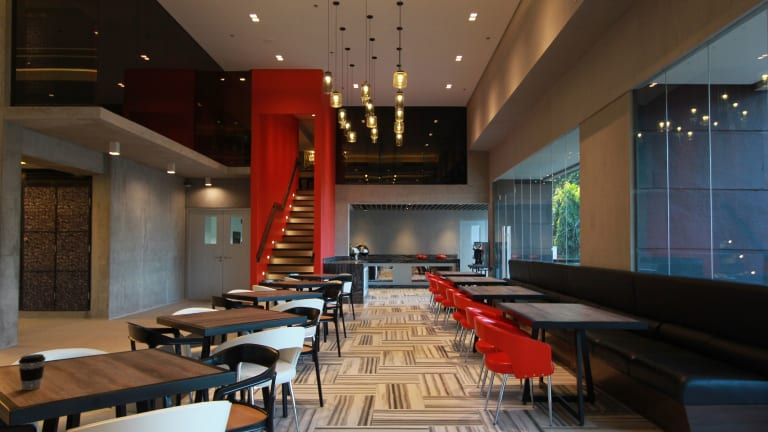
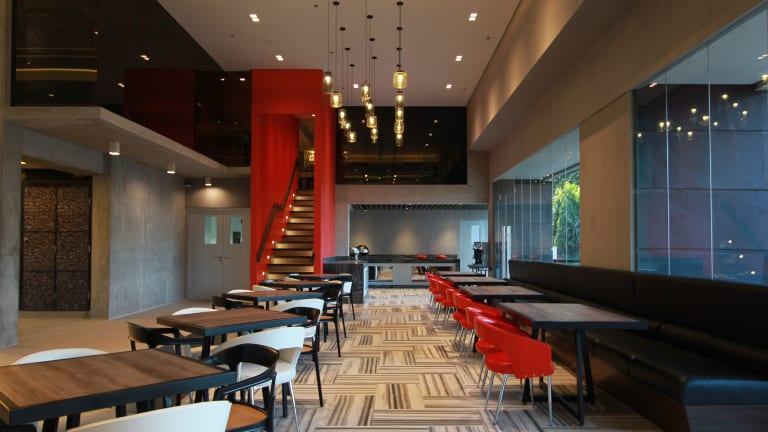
- coffee cup (31, 372)
